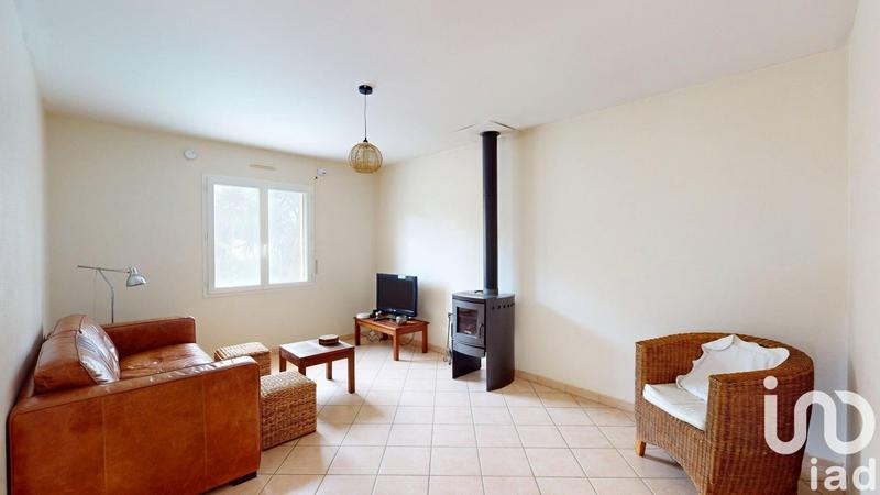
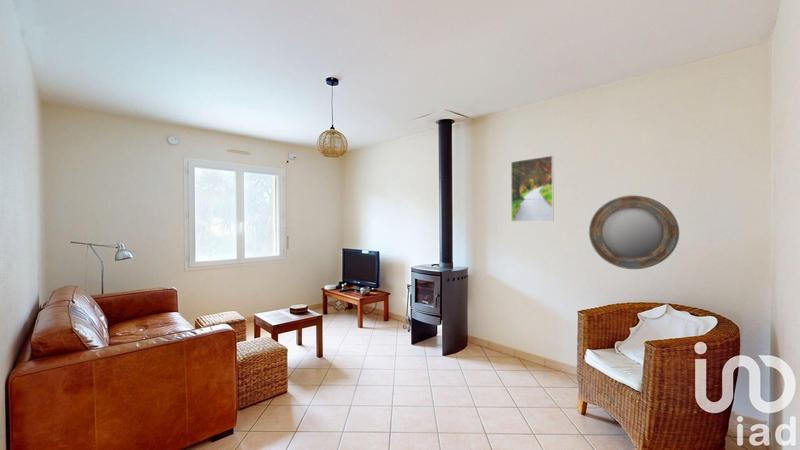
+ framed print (531, 190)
+ home mirror (630, 232)
